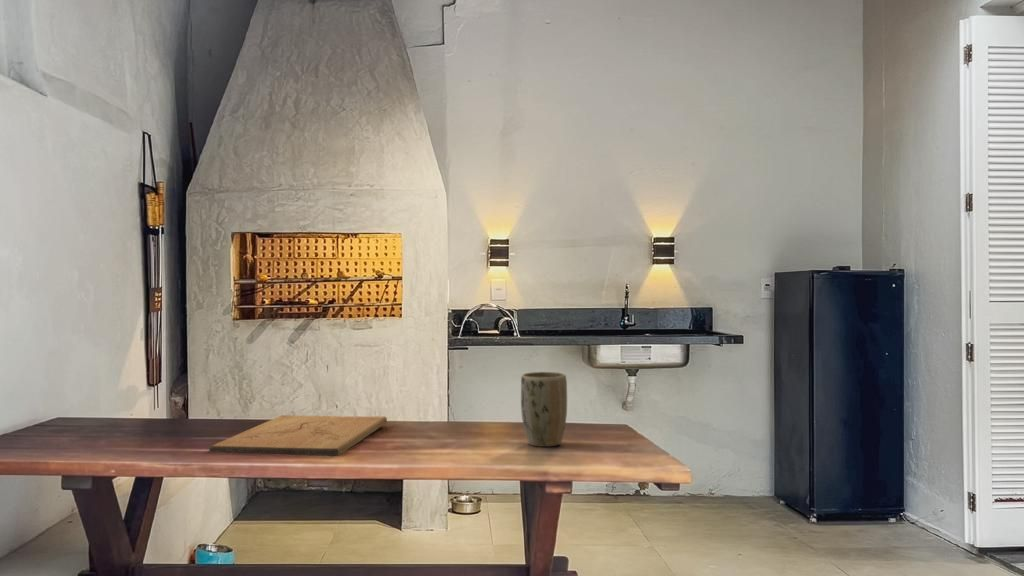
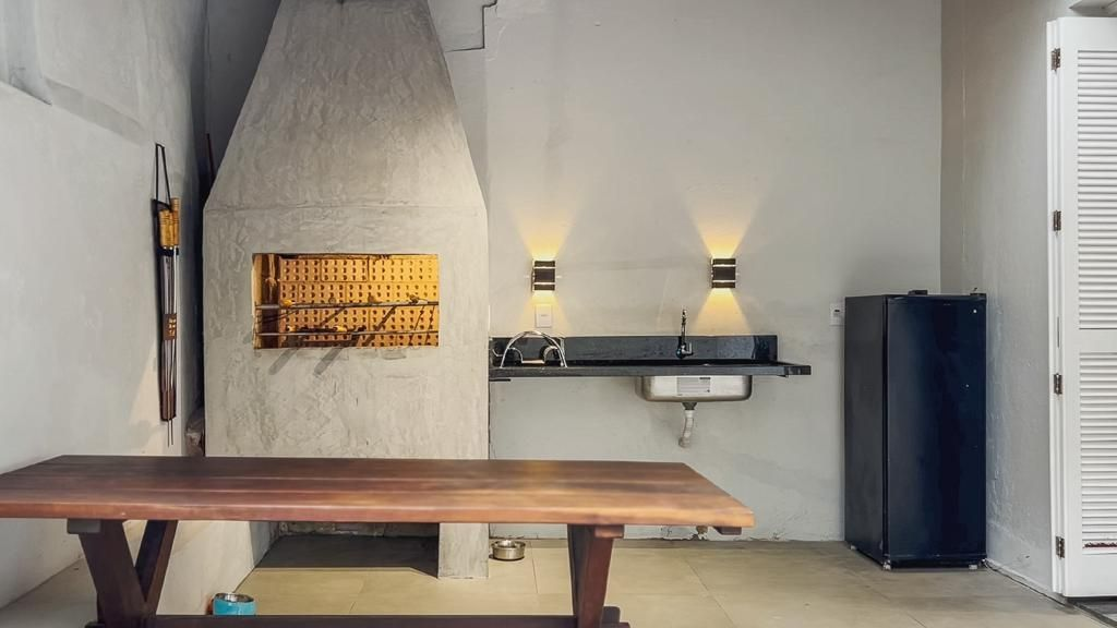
- cutting board (306, 433)
- plant pot (544, 408)
